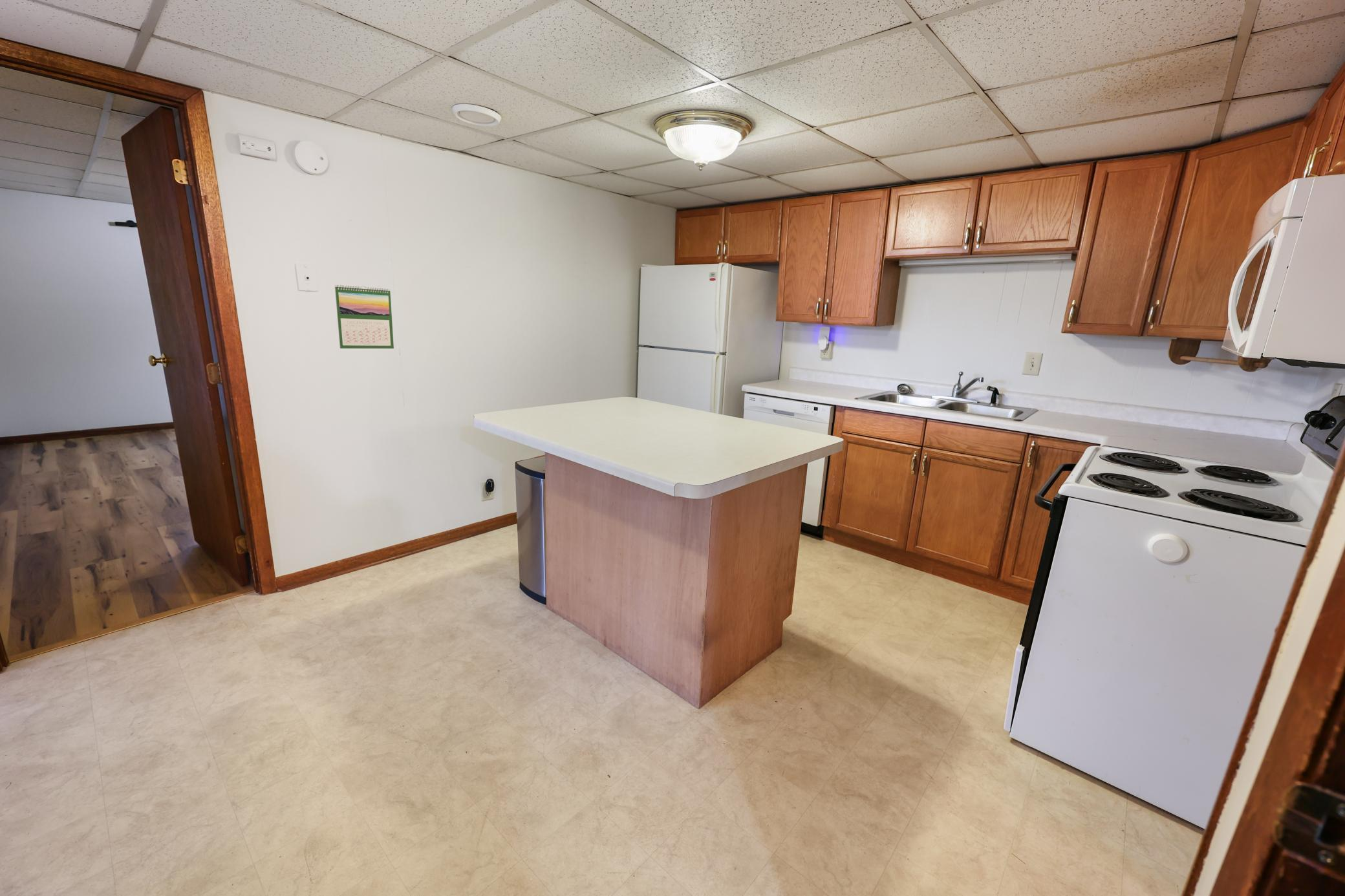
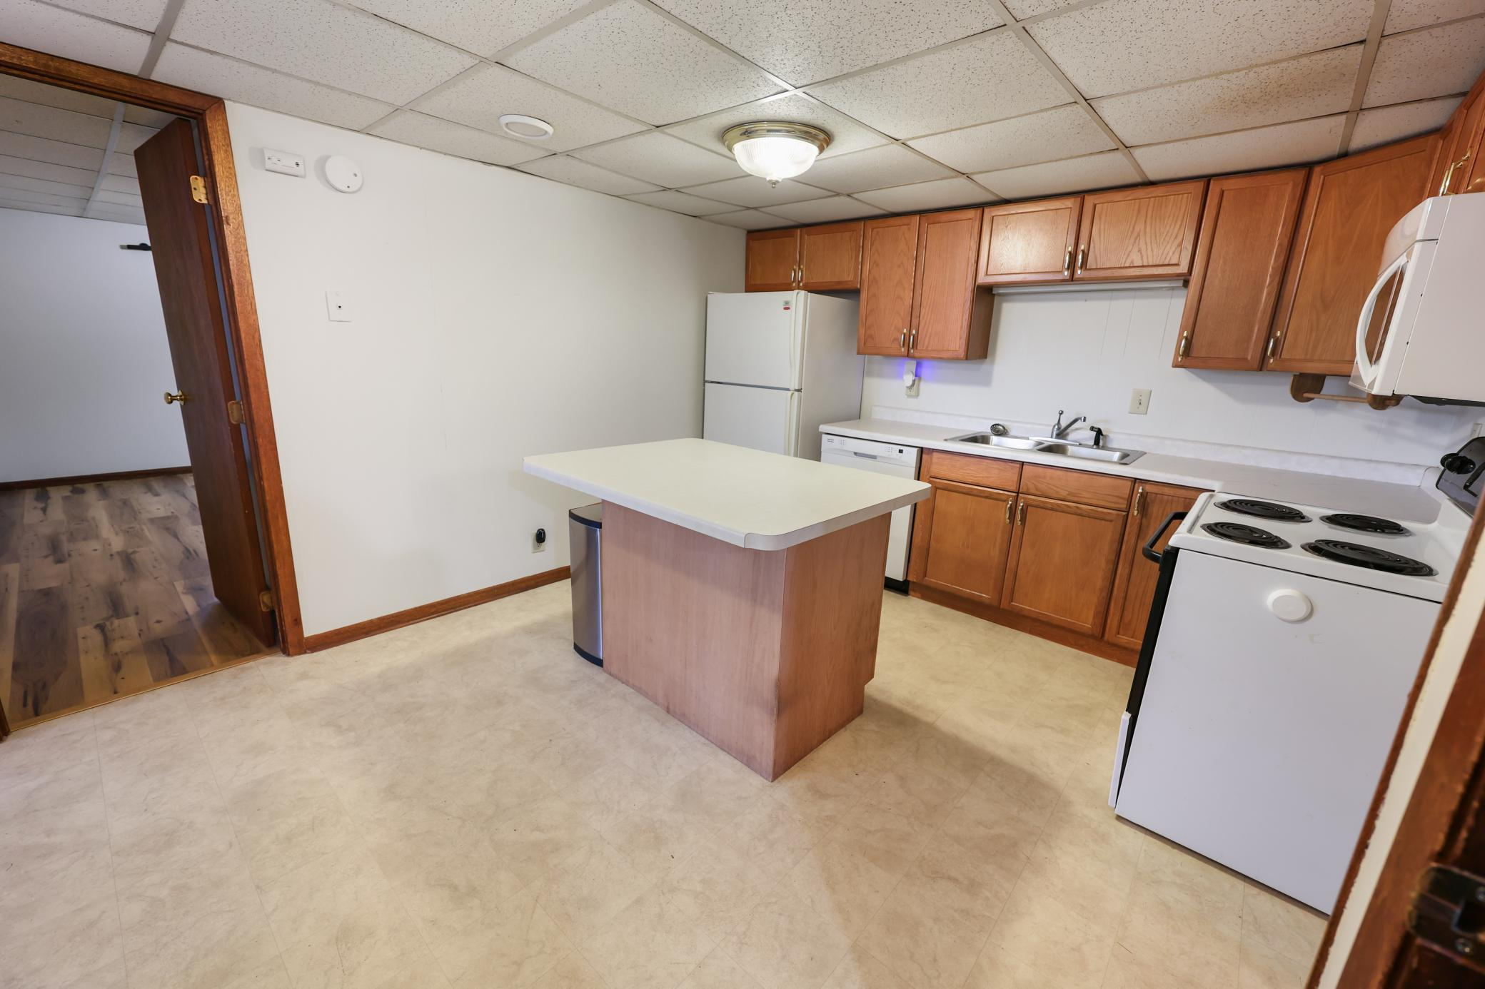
- calendar (365, 317)
